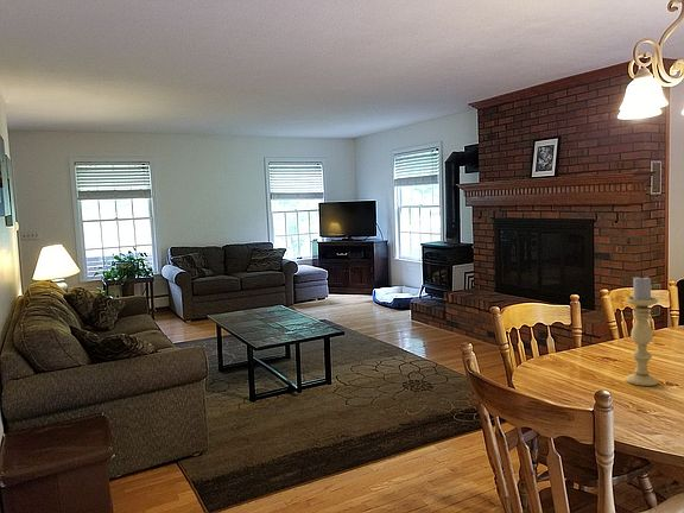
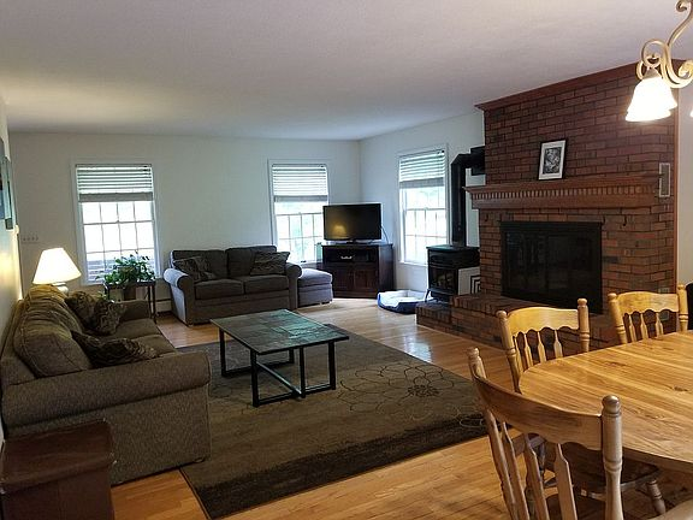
- candle holder (641, 328)
